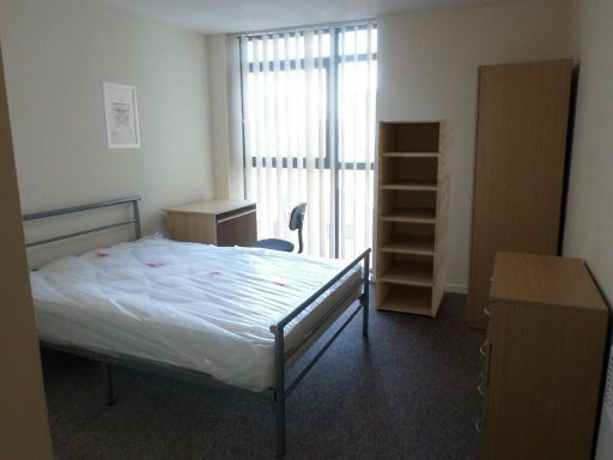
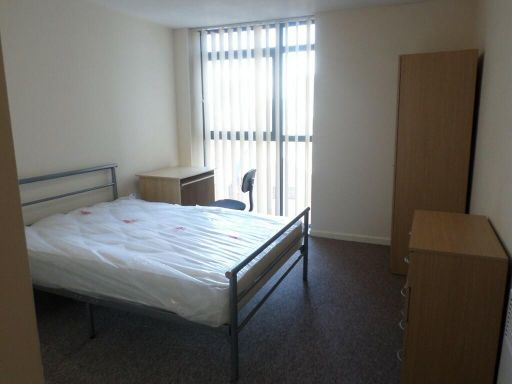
- bookshelf (414, 213)
- wall art (121, 116)
